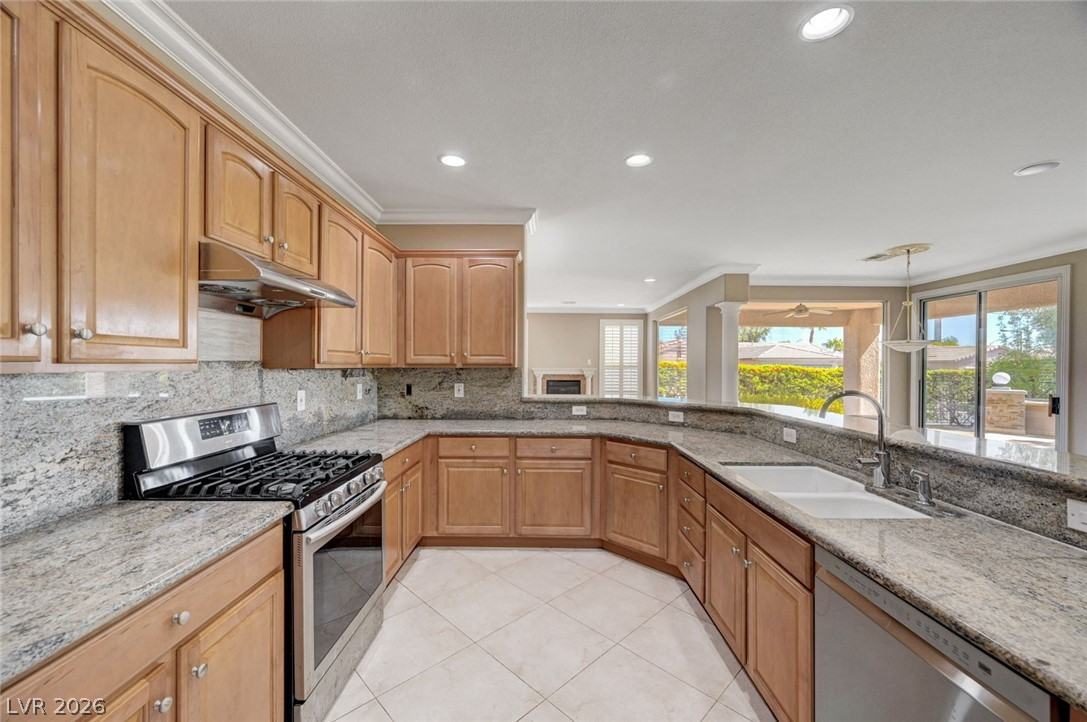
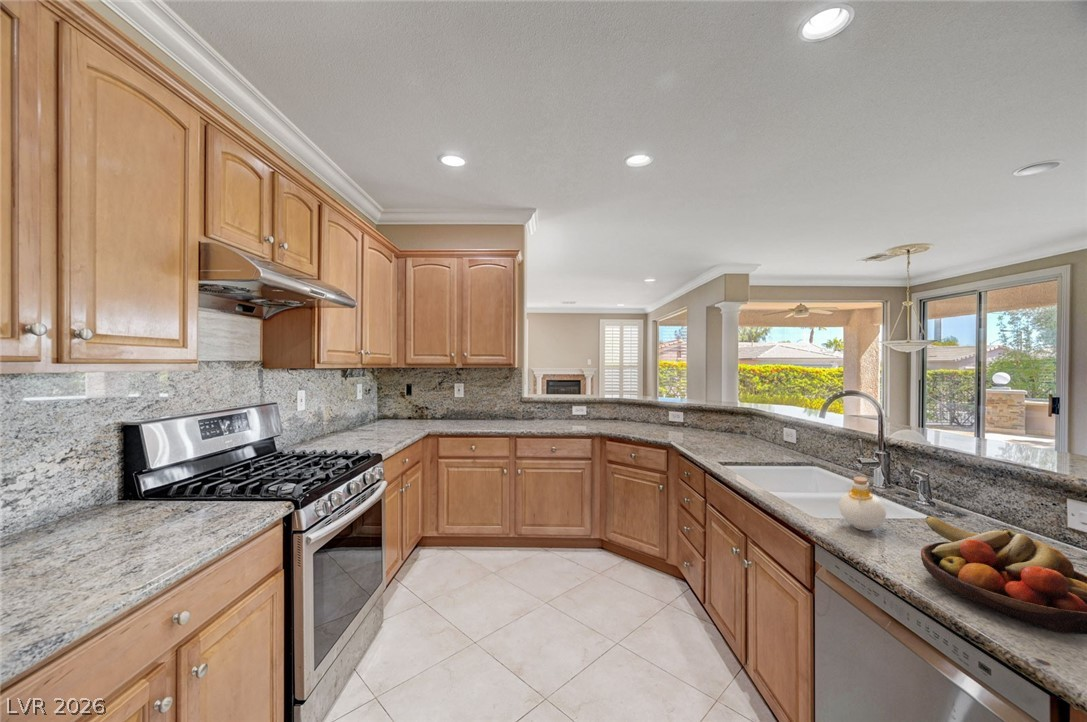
+ fruit bowl (1009, 566)
+ bottle (861, 503)
